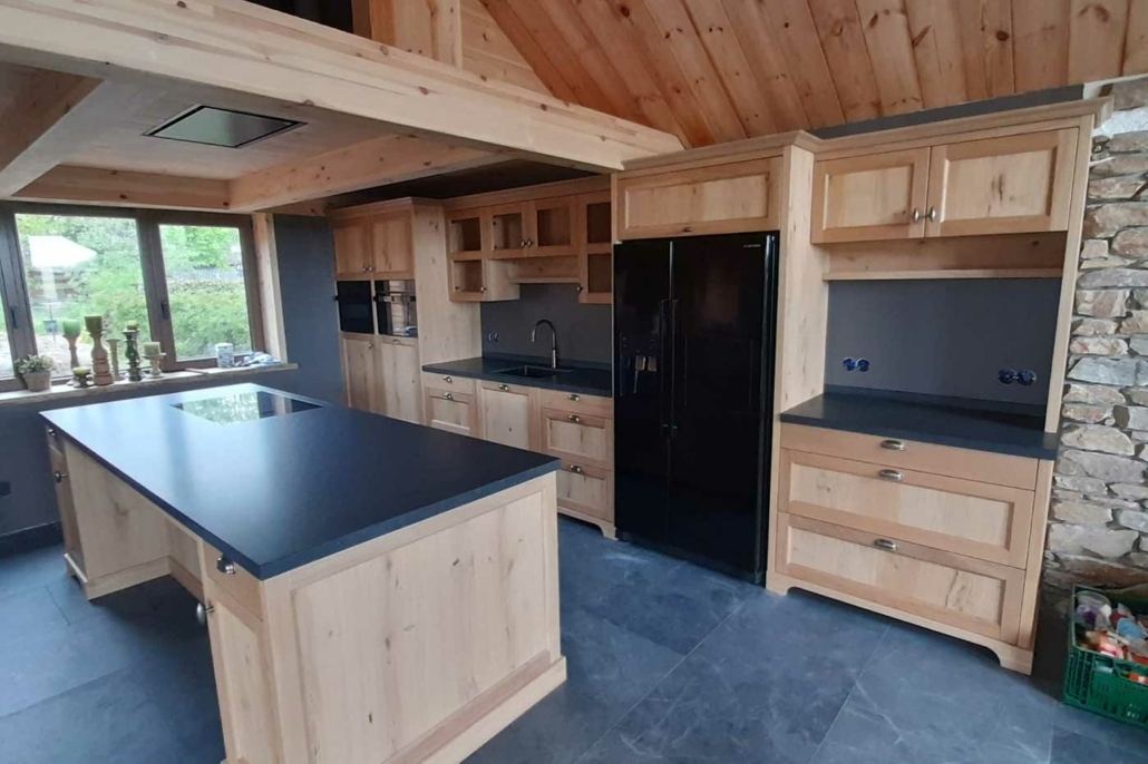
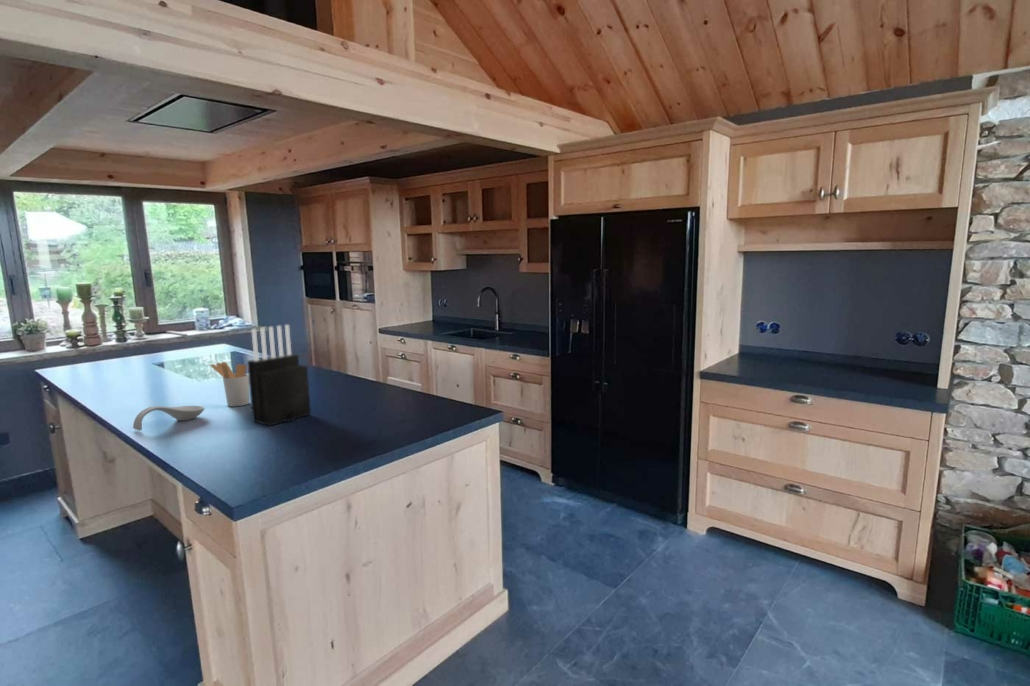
+ knife block (280, 373)
+ spoon rest (170, 413)
+ utensil holder (231, 382)
